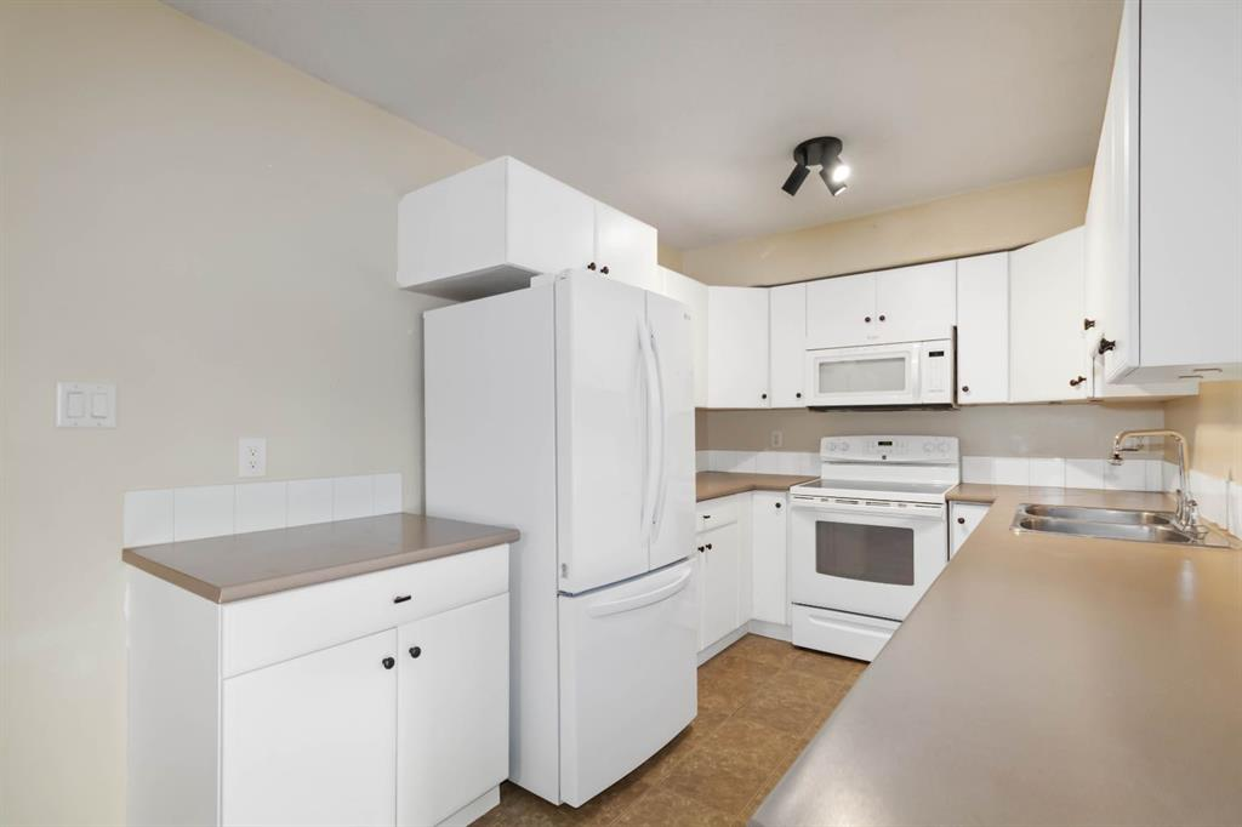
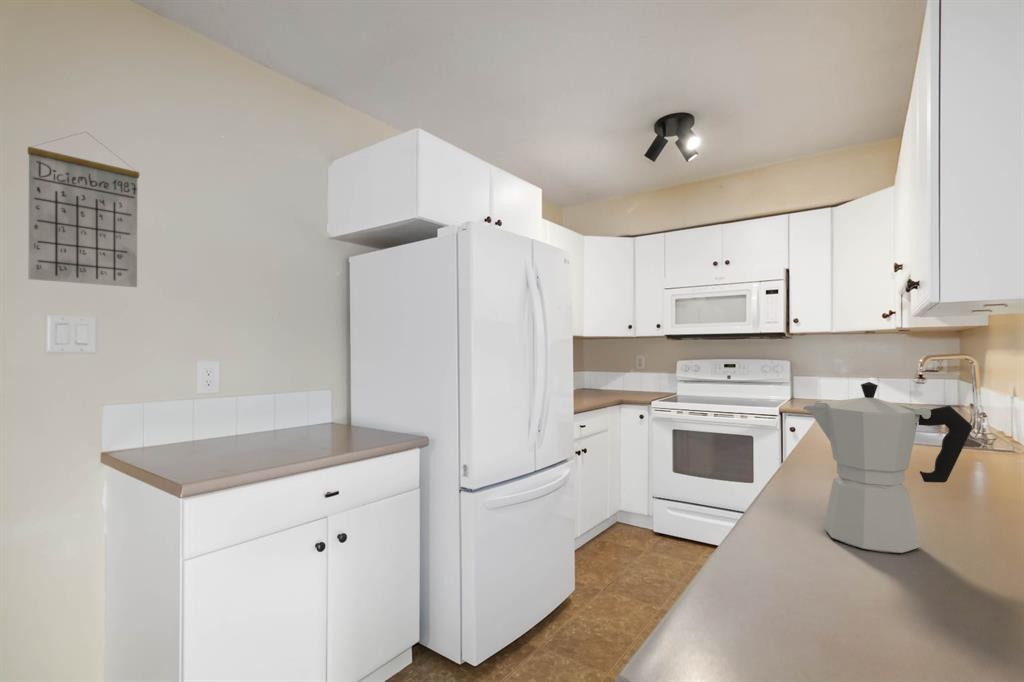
+ calendar (86, 207)
+ moka pot (880, 461)
